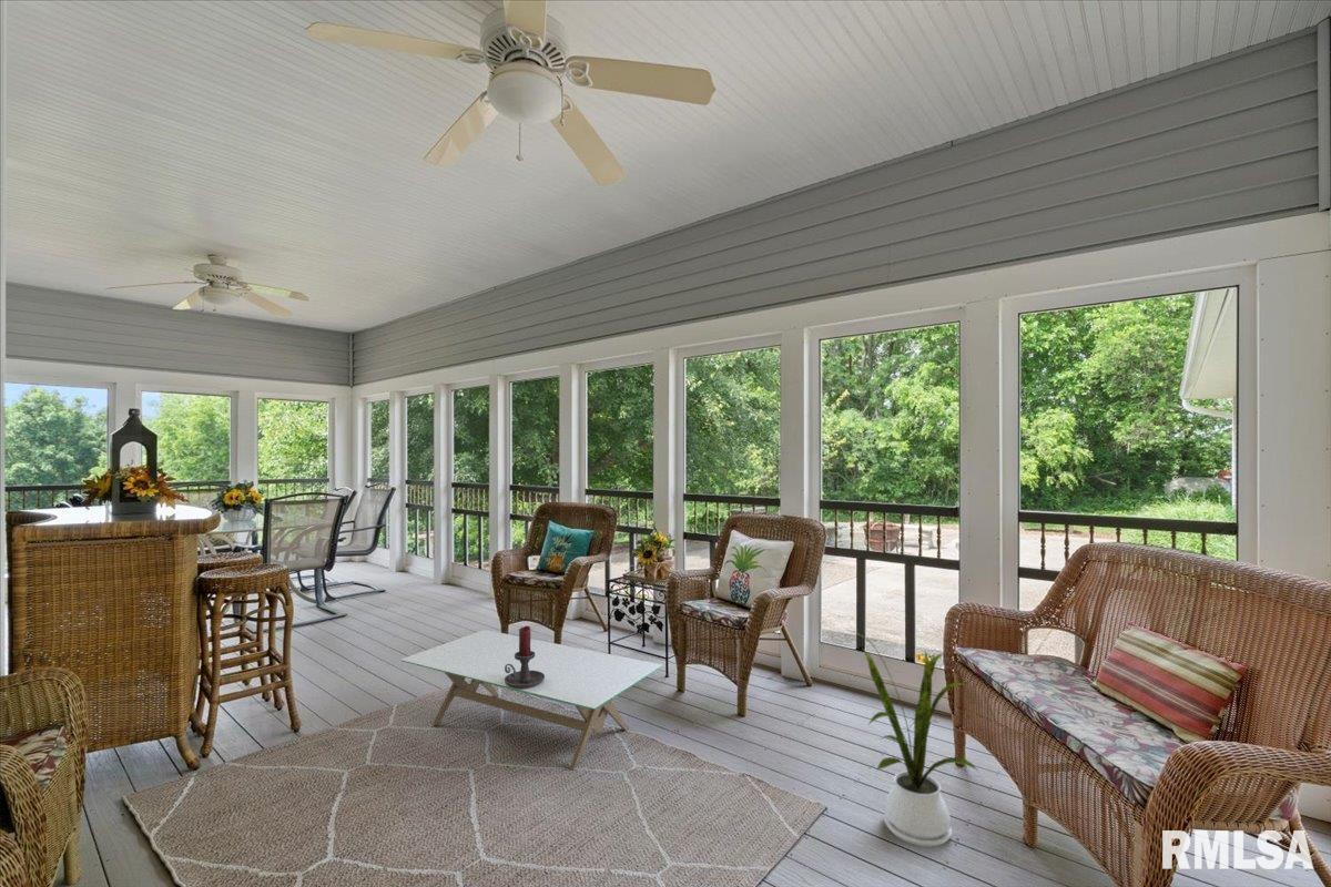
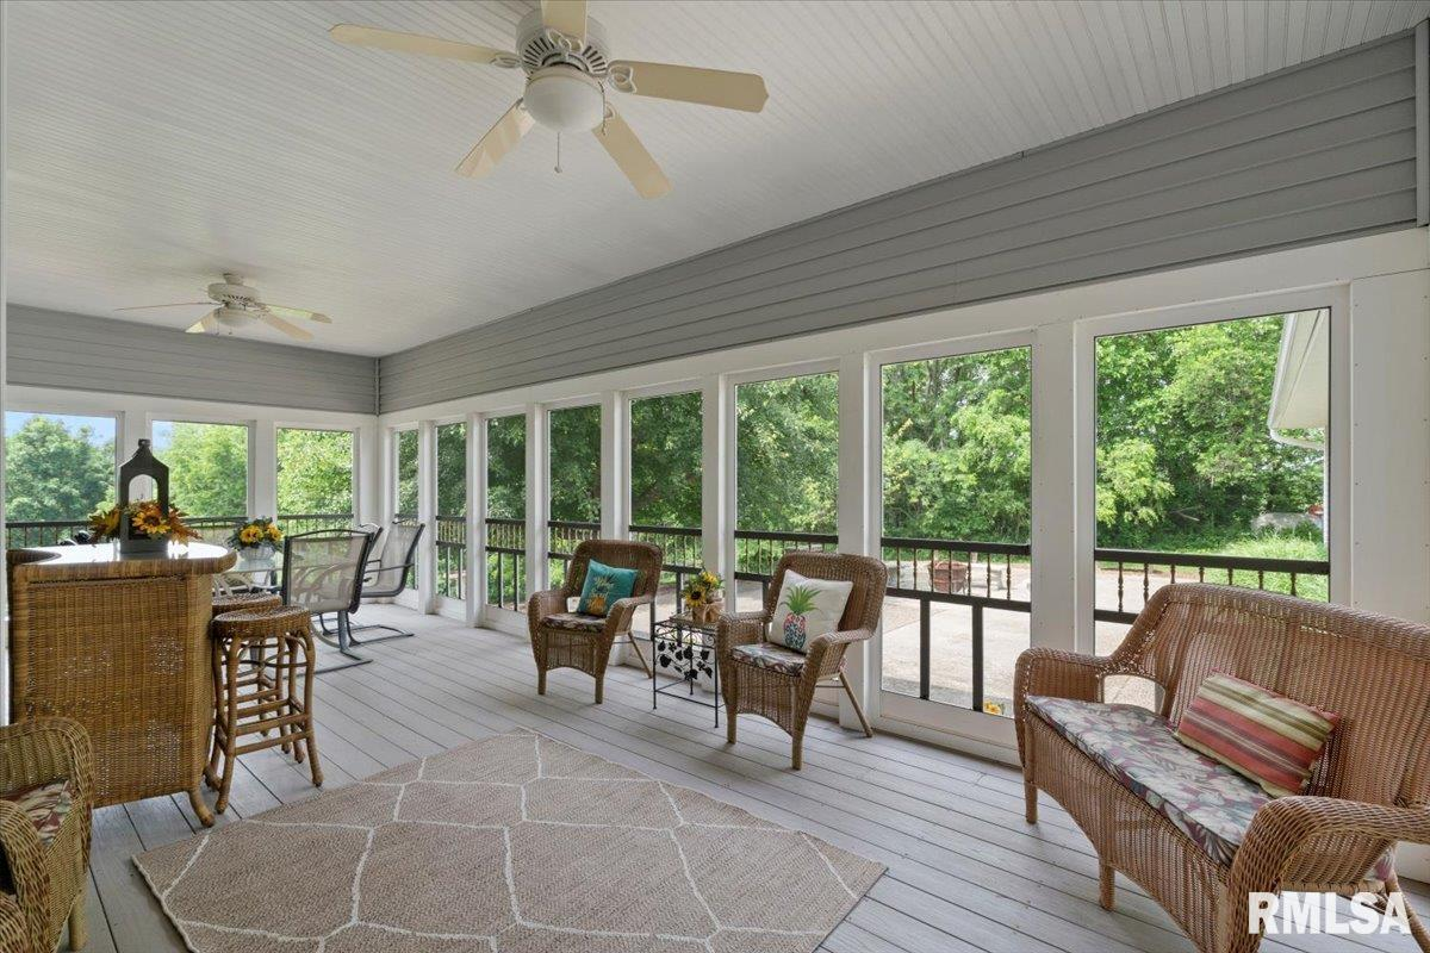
- house plant (908, 731)
- candle holder (520, 652)
- coffee table (529, 693)
